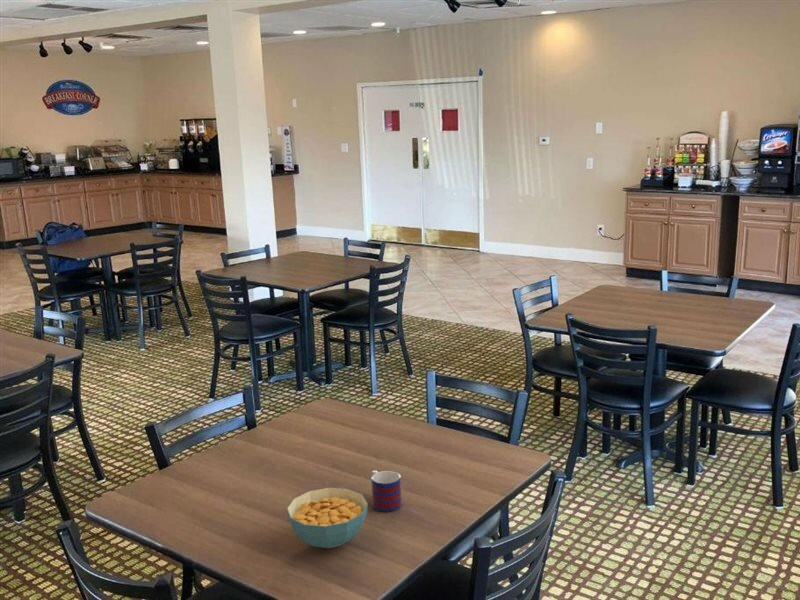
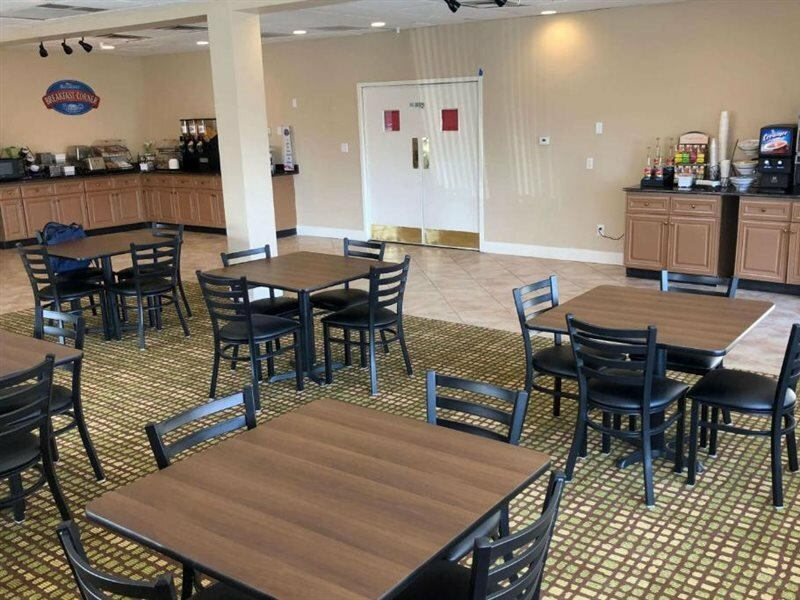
- cereal bowl (328, 524)
- mug (382, 488)
